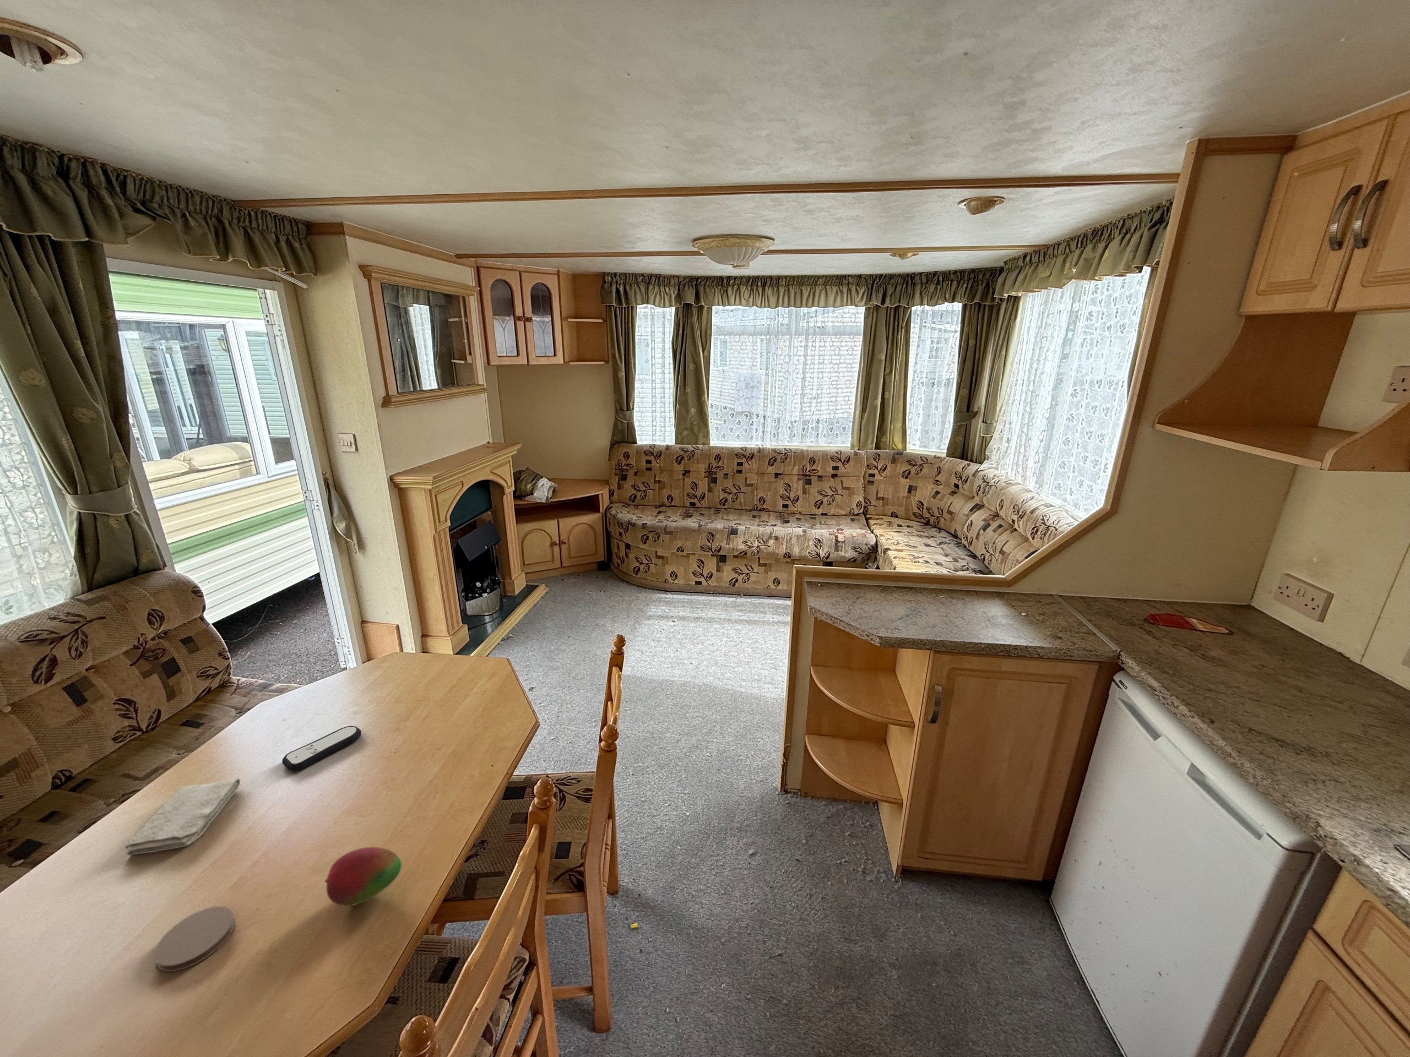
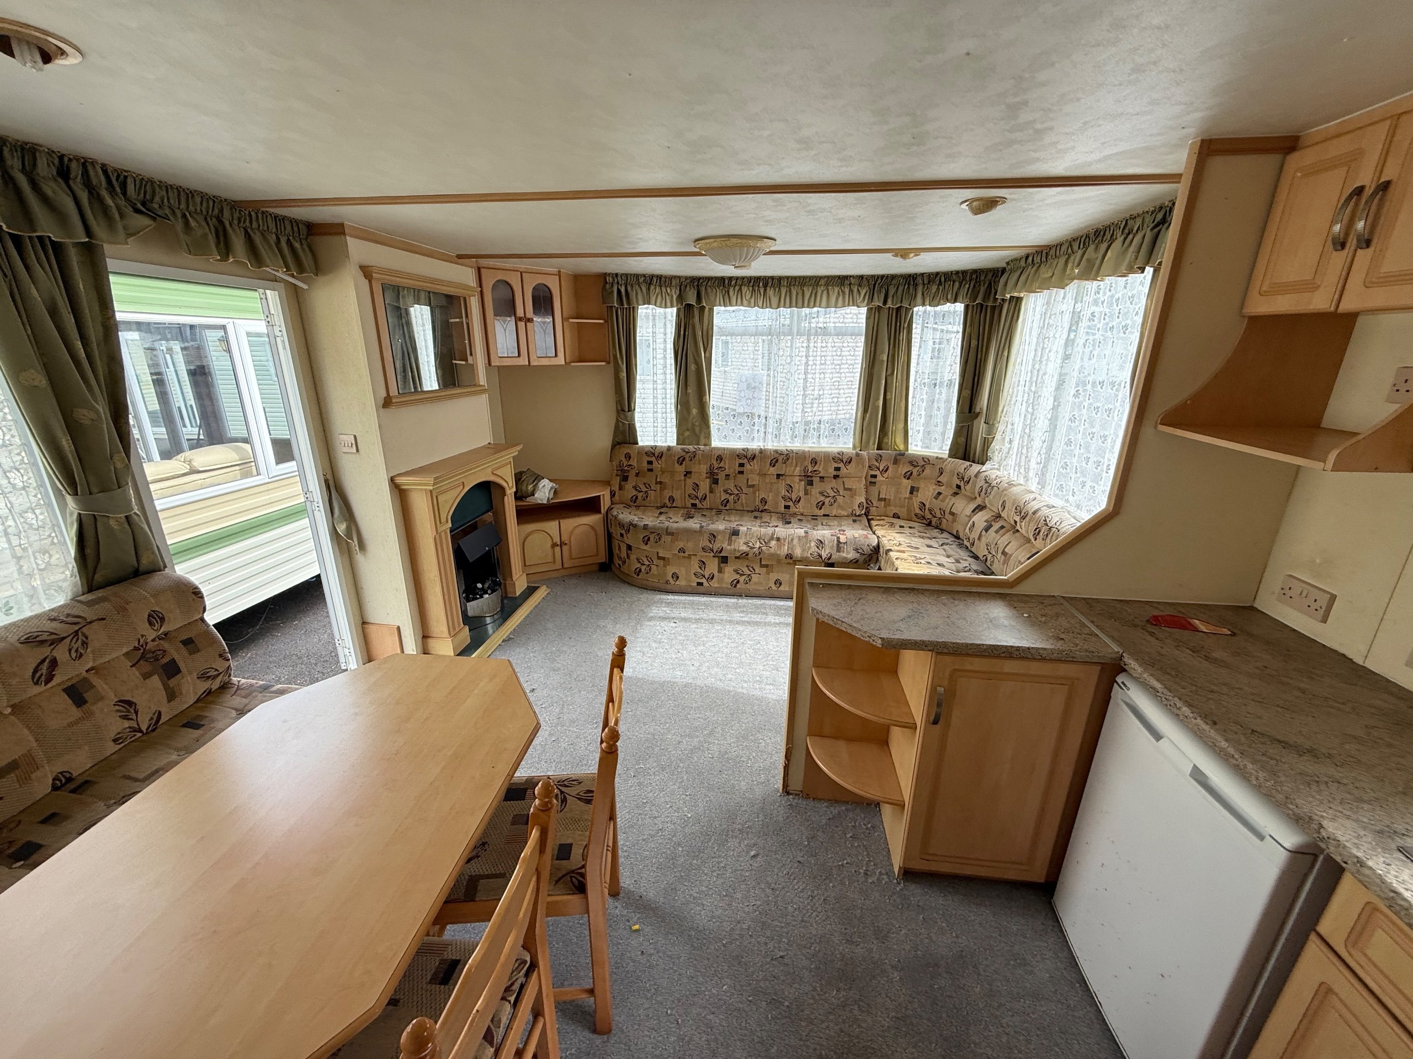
- washcloth (185, 813)
- fruit (363, 876)
- coaster (195, 937)
- remote control (324, 746)
